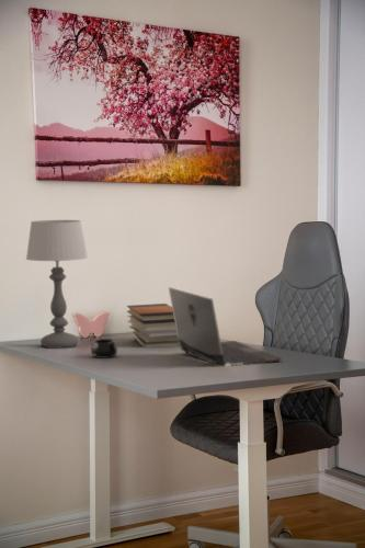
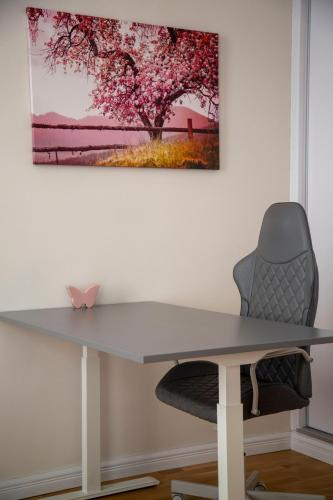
- laptop computer (217, 326)
- table lamp (57, 284)
- book stack (156, 326)
- mug (103, 347)
